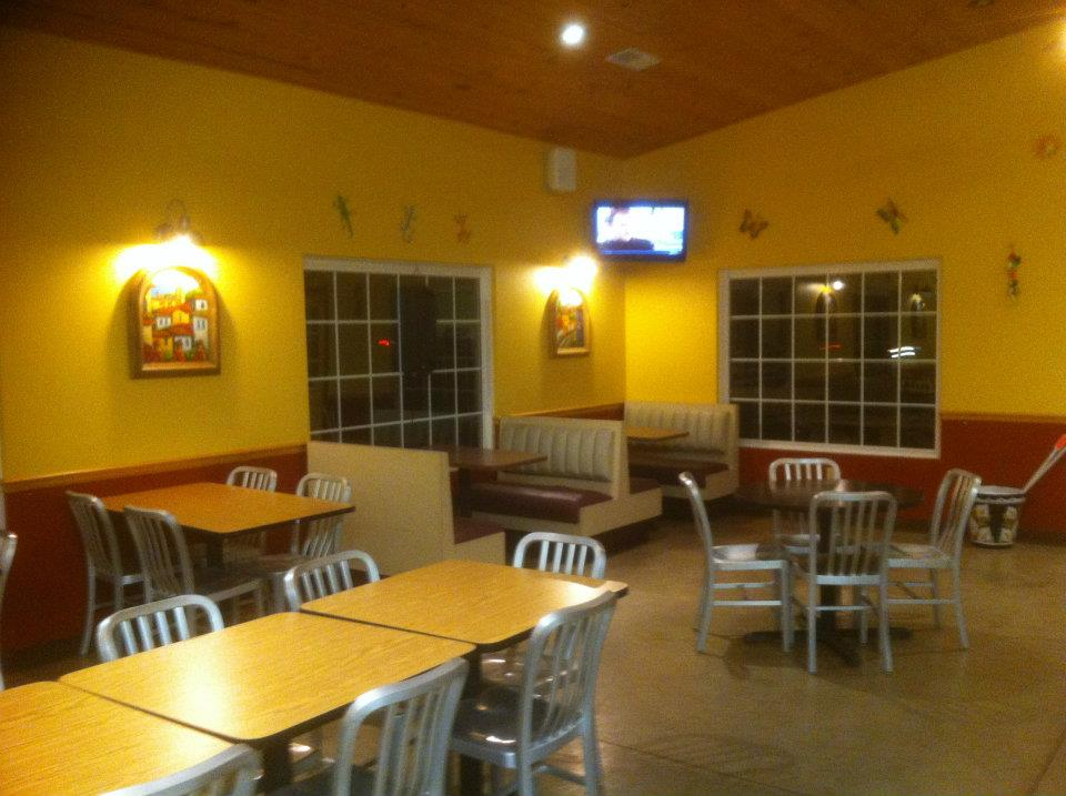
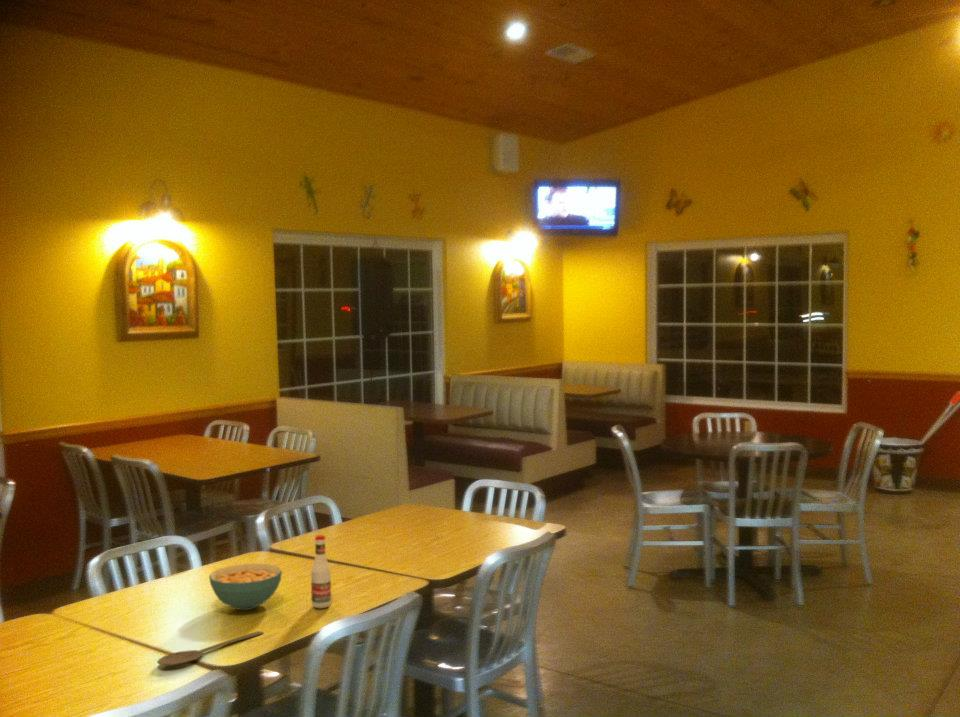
+ cereal bowl (246, 589)
+ tabasco sauce (320, 571)
+ wooden spoon (213, 646)
